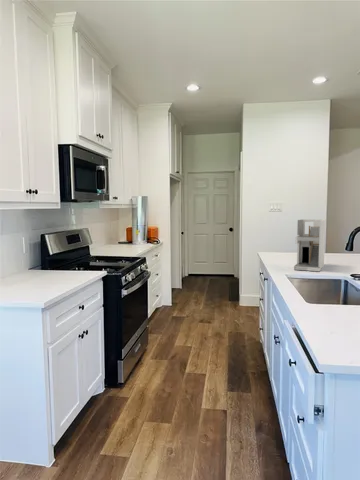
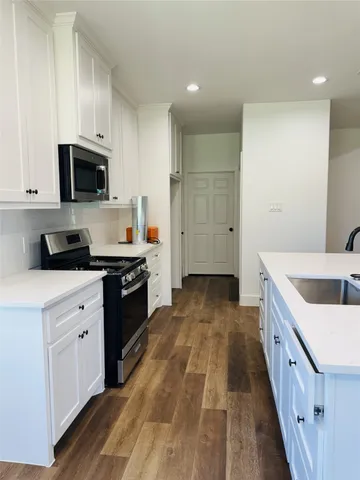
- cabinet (310, 243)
